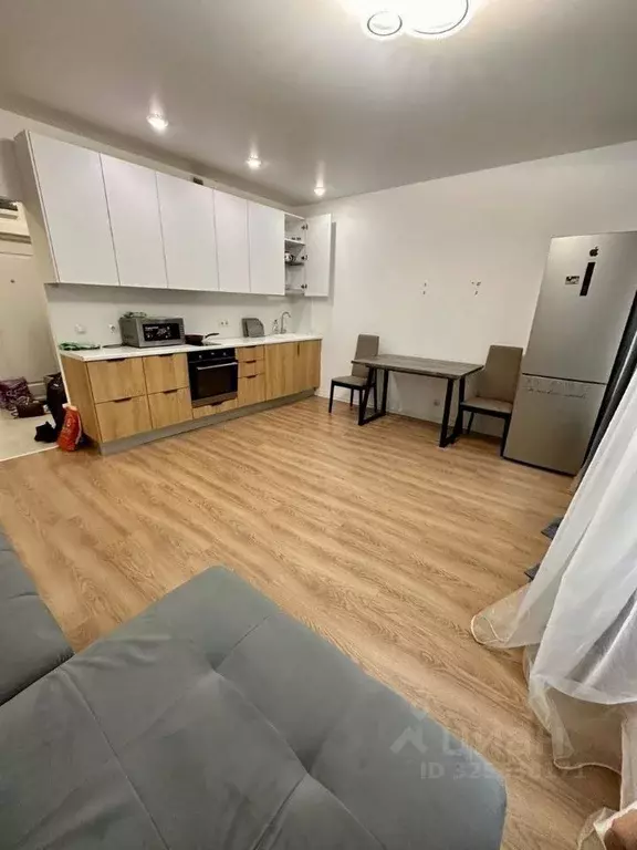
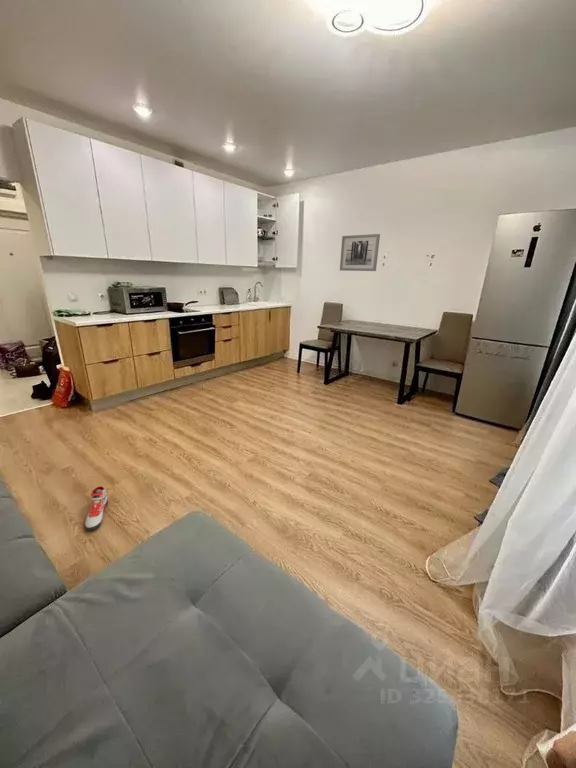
+ wall art (358, 253)
+ sneaker (95, 506)
